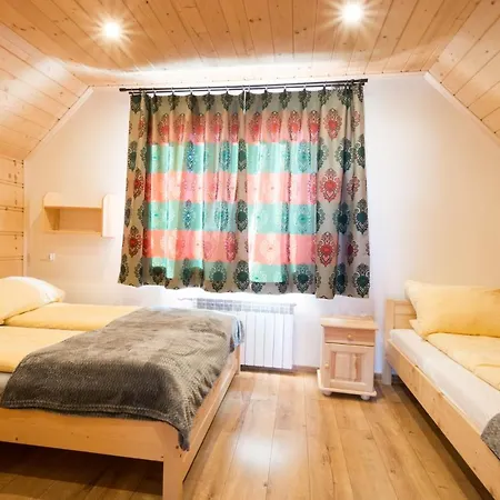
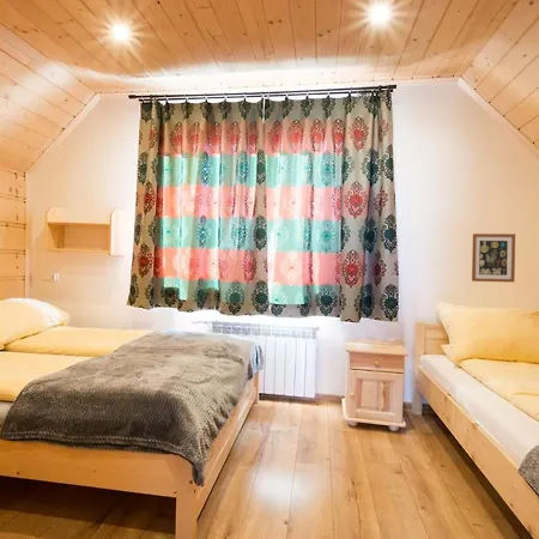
+ wall art (492, 258)
